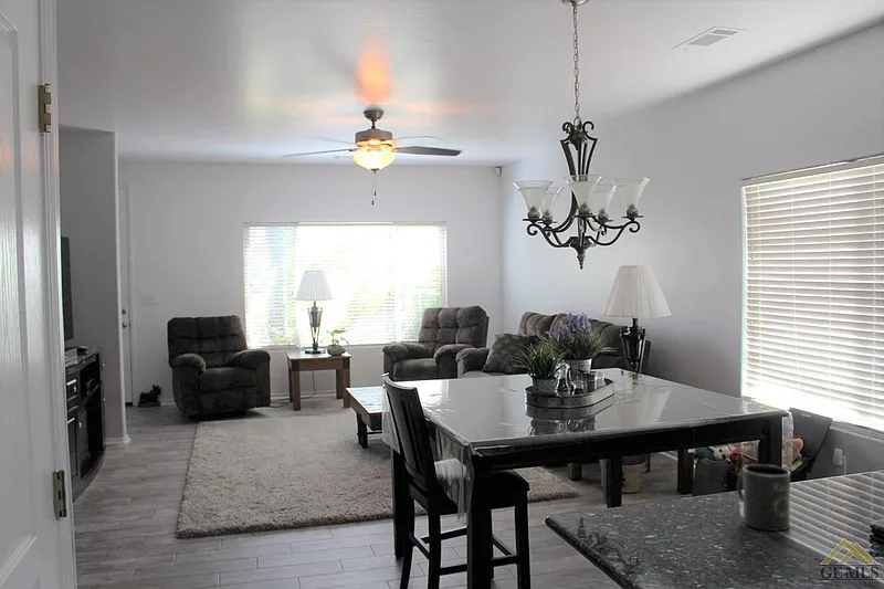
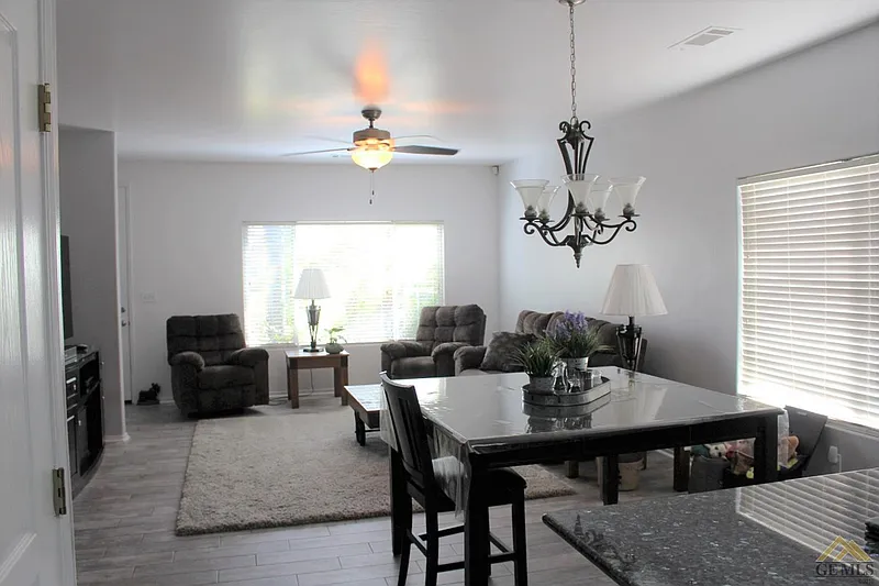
- mug (759, 494)
